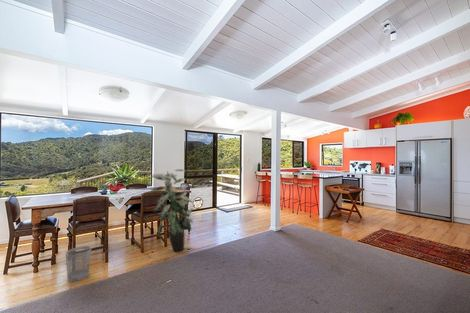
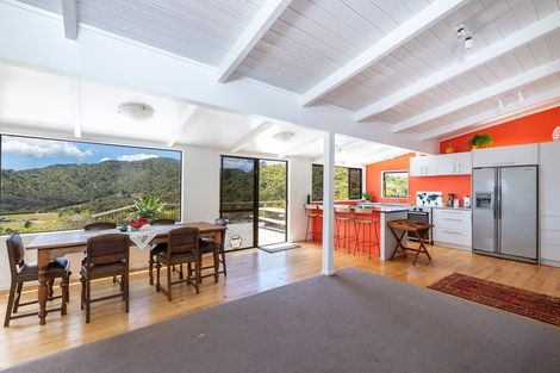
- wastebasket (78, 264)
- indoor plant (174, 209)
